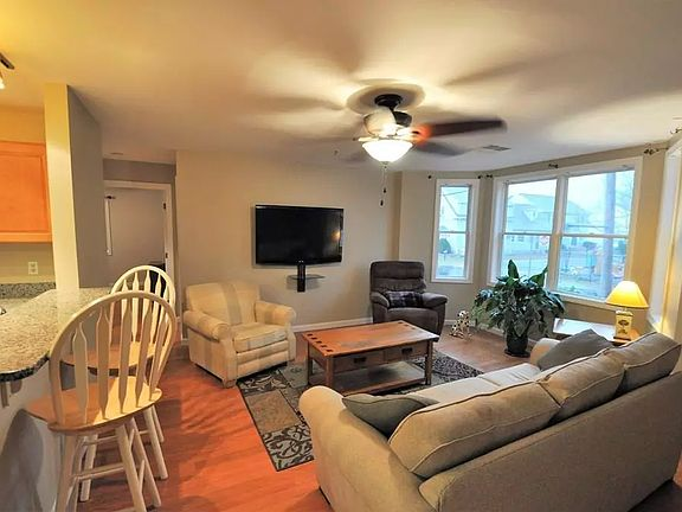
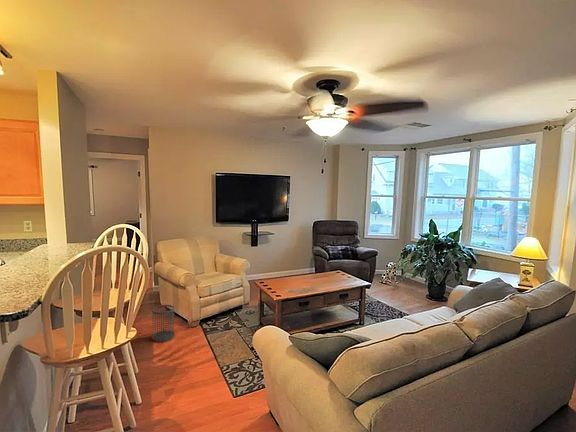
+ wastebasket (163, 322)
